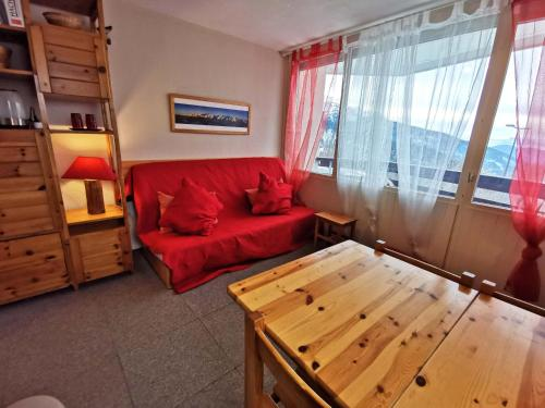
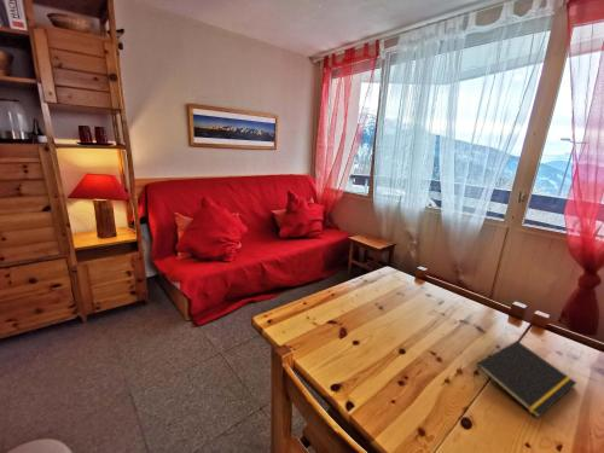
+ notepad (525, 373)
